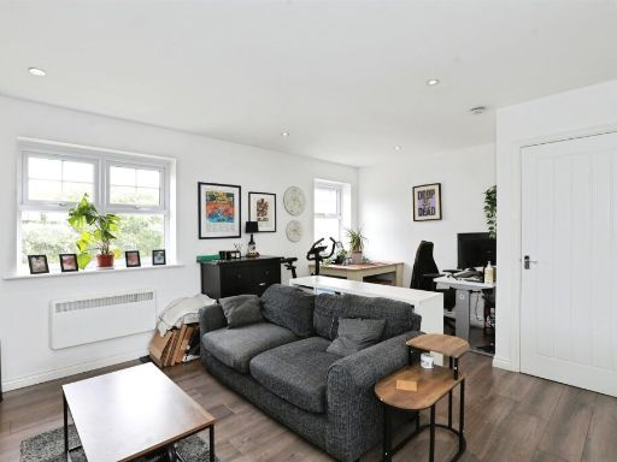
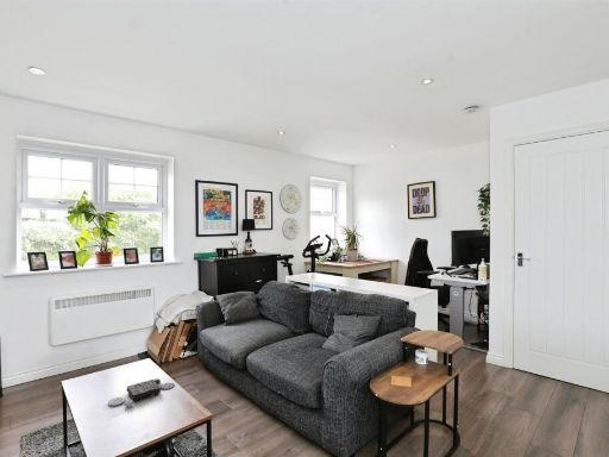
+ board game (143, 390)
